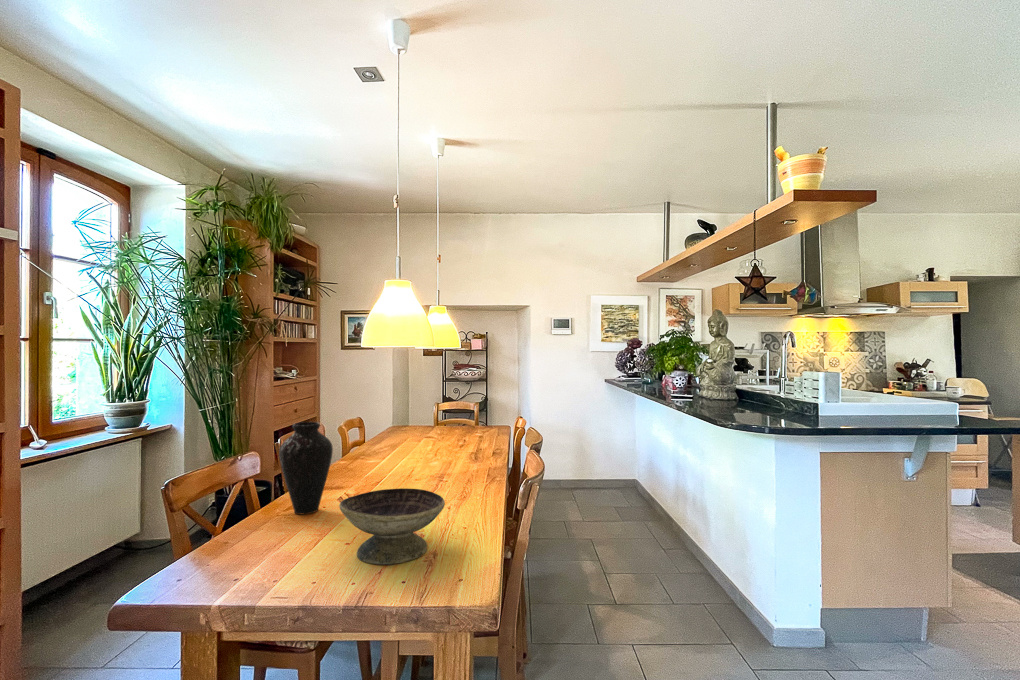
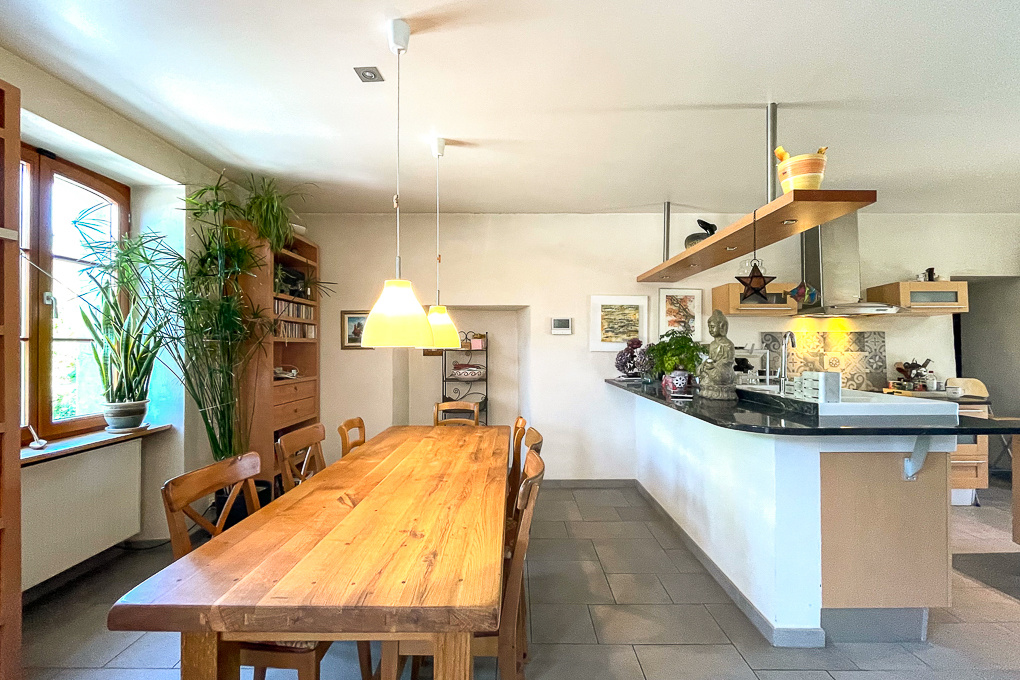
- vase (306, 467)
- decorative bowl (393, 523)
